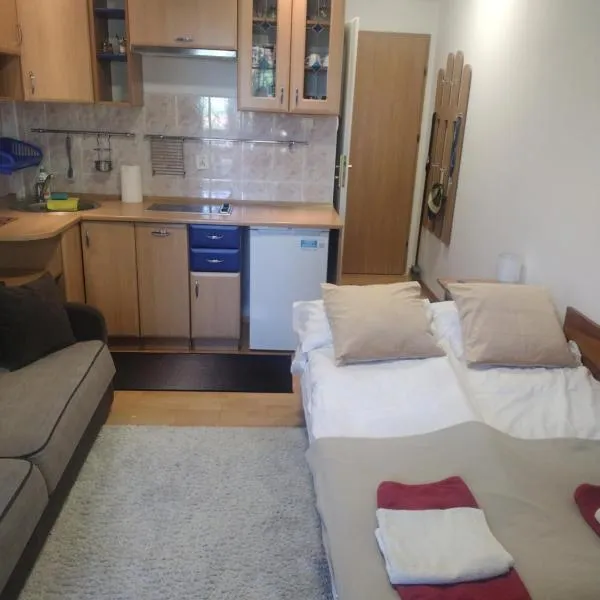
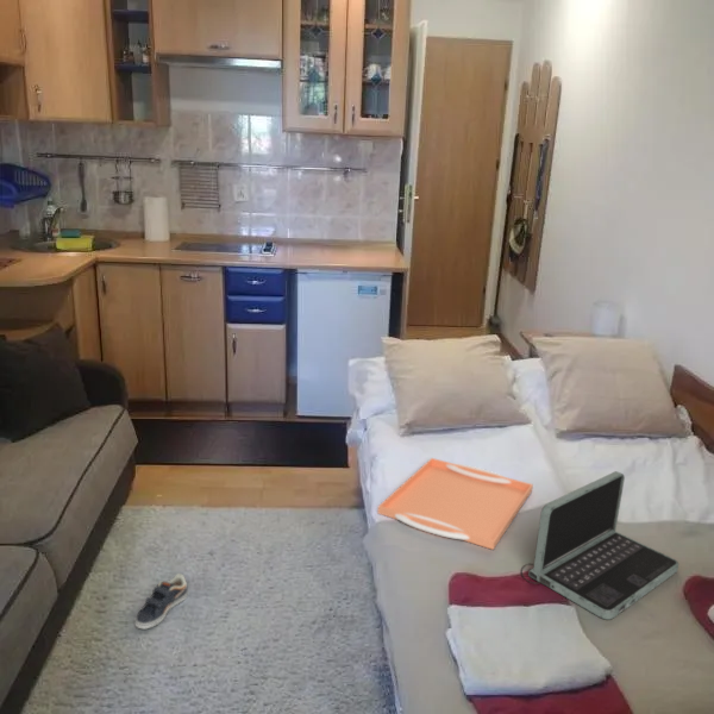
+ serving tray (458, 497)
+ laptop (603, 536)
+ sneaker (161, 599)
